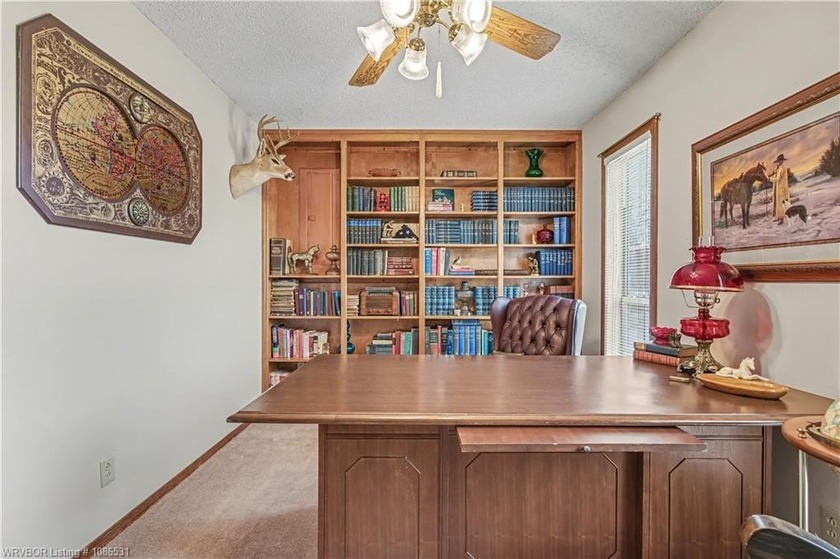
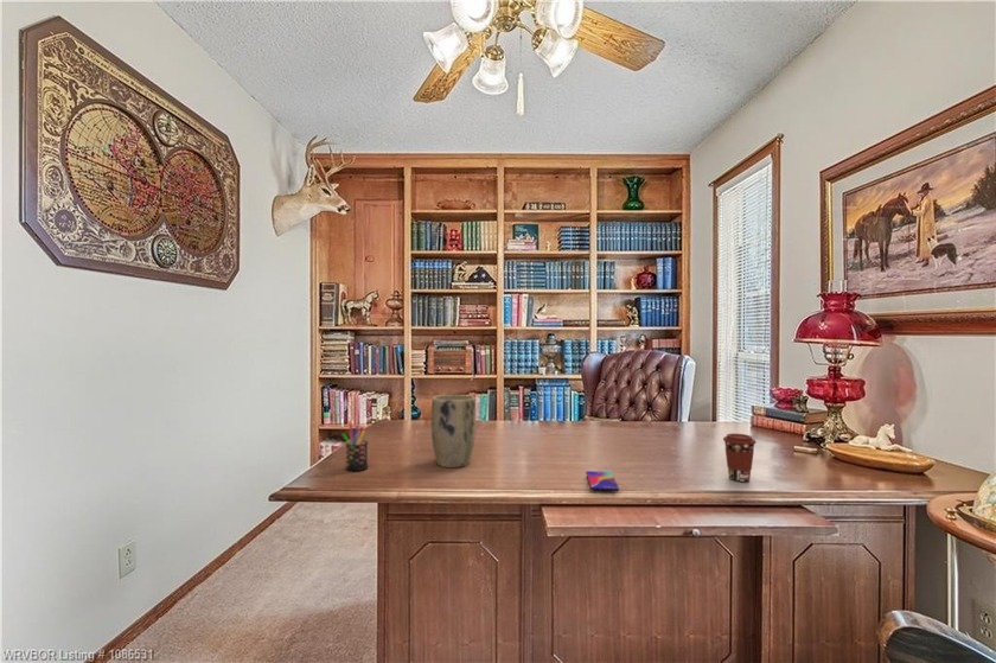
+ pen holder (353, 446)
+ coffee cup (739, 457)
+ smartphone (601, 480)
+ plant pot (453, 429)
